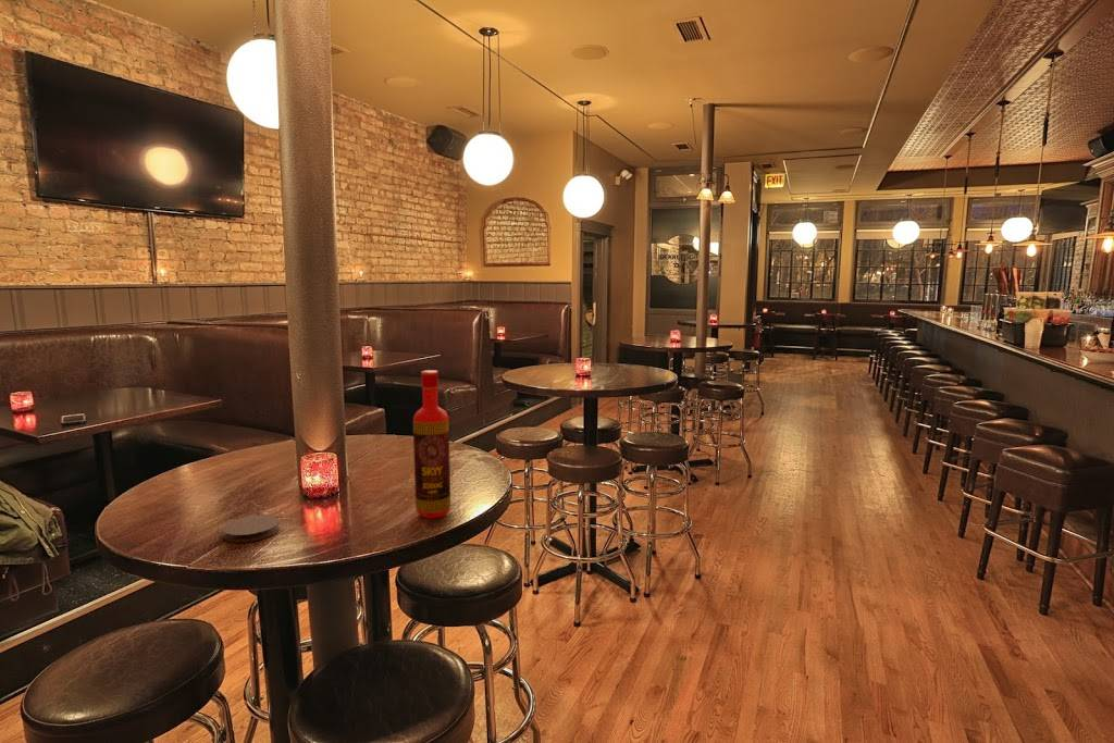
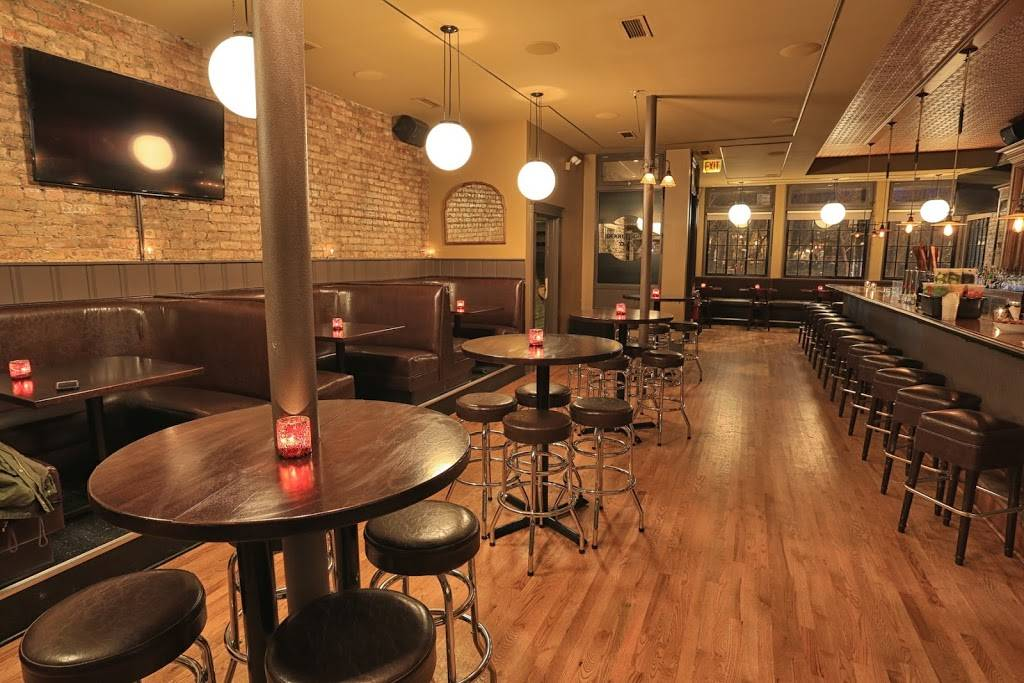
- coaster (251, 528)
- bottle (431, 443)
